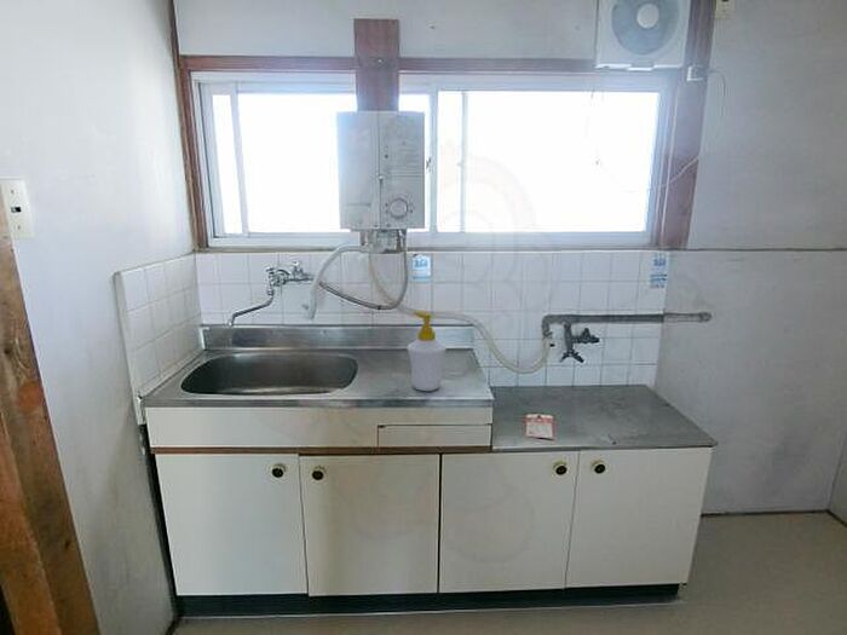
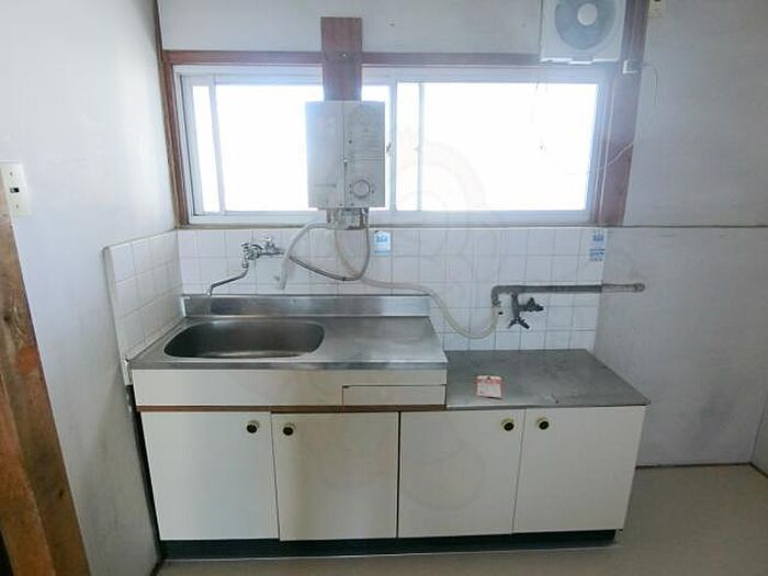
- soap bottle (426, 351)
